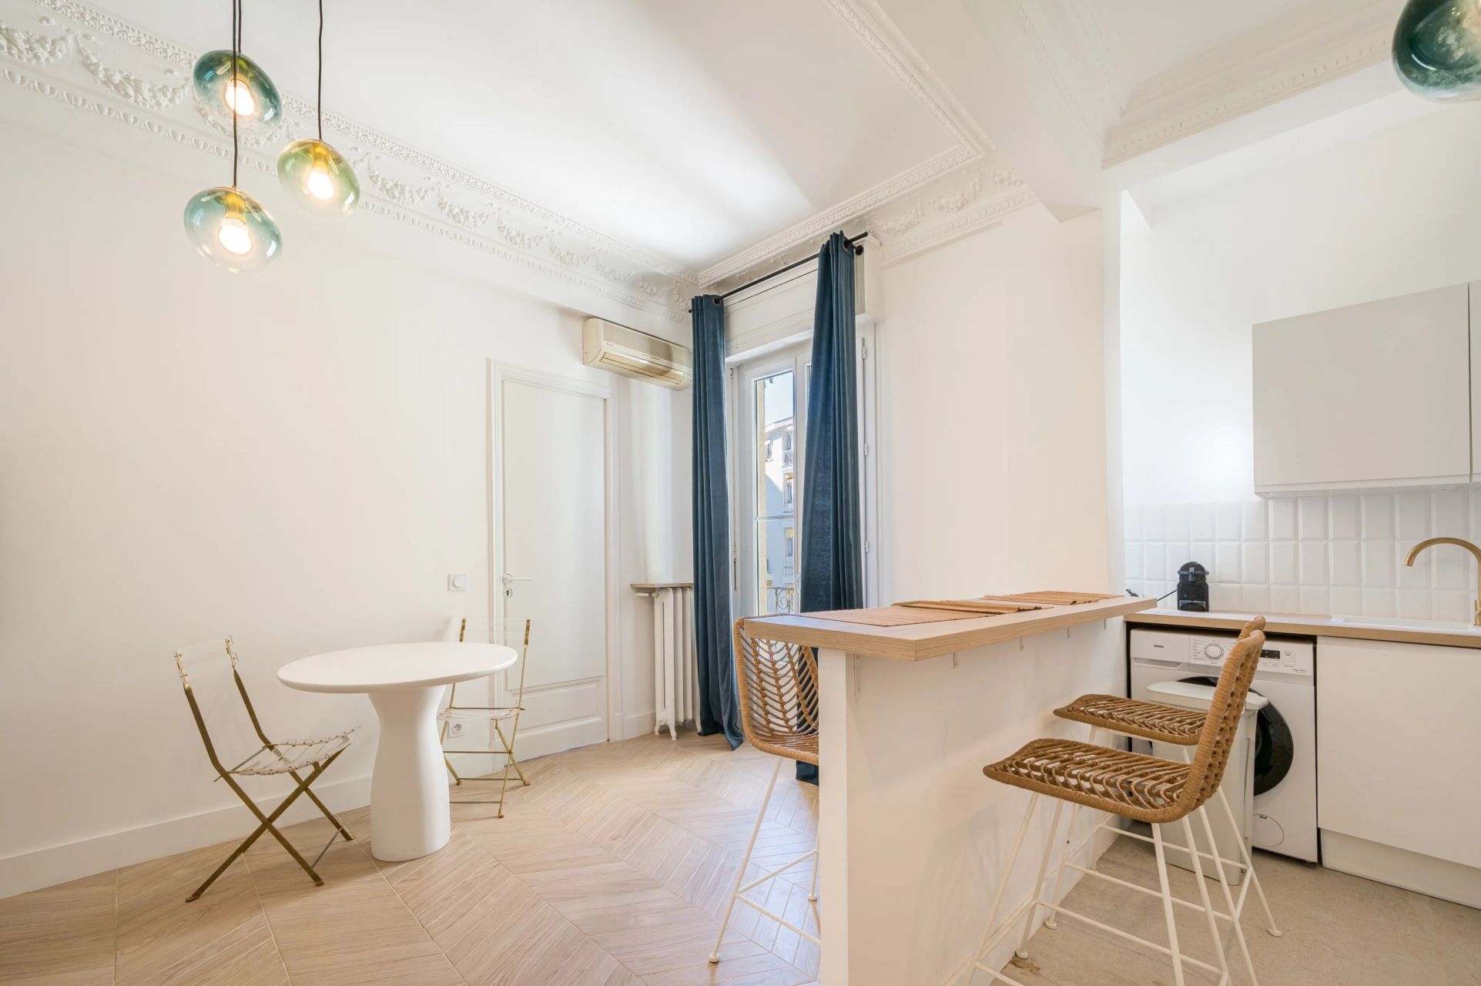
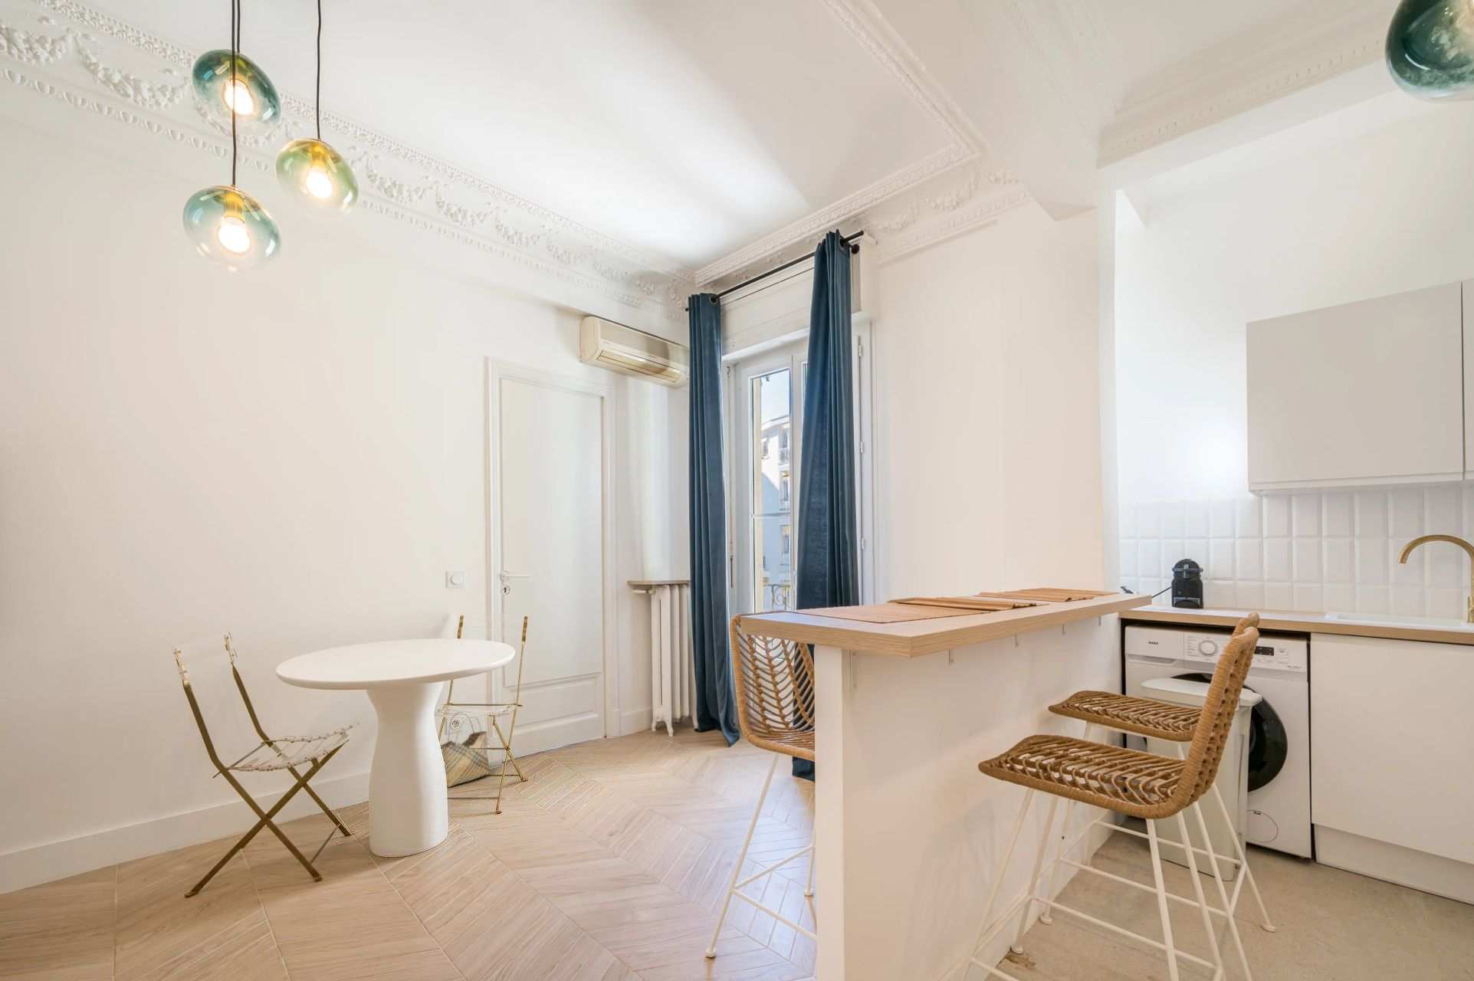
+ woven basket (464, 747)
